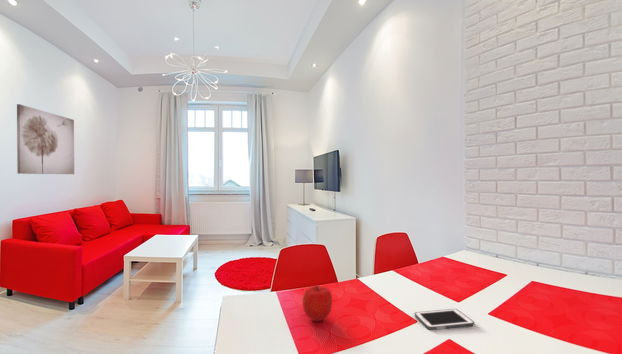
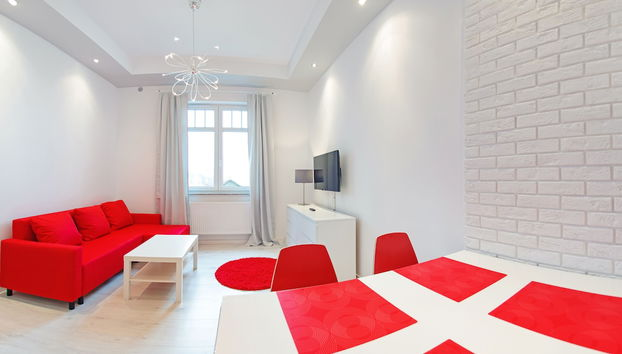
- fruit (317, 302)
- wall art (49, 143)
- cell phone (443, 318)
